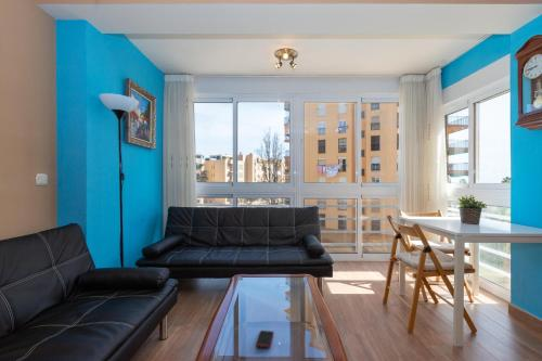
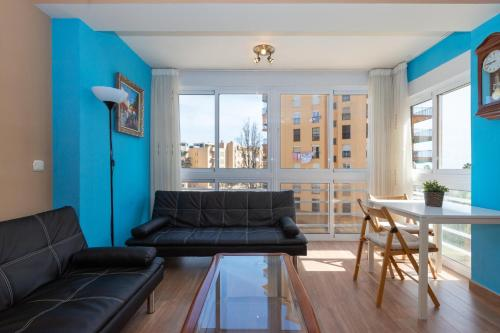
- cell phone (264, 338)
